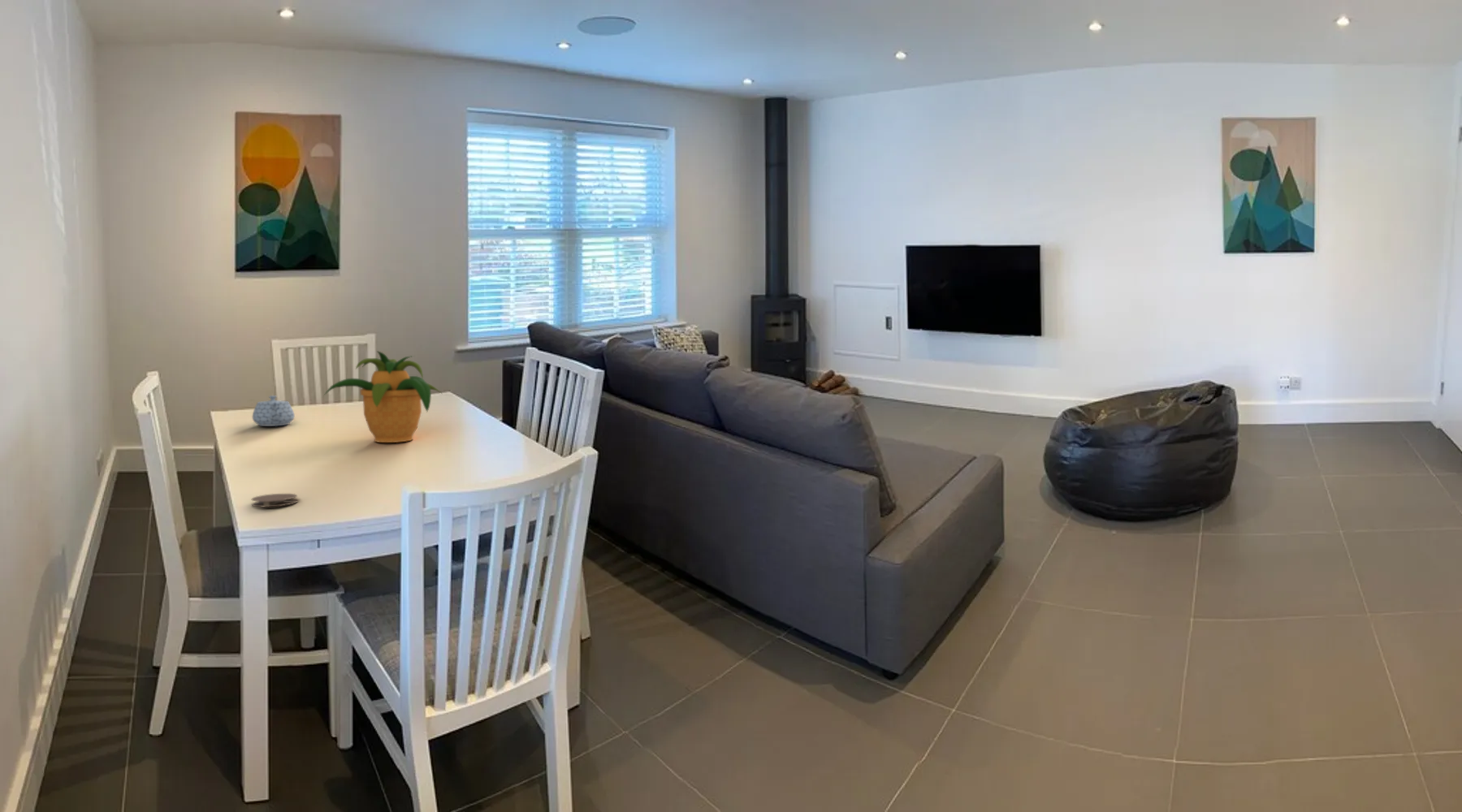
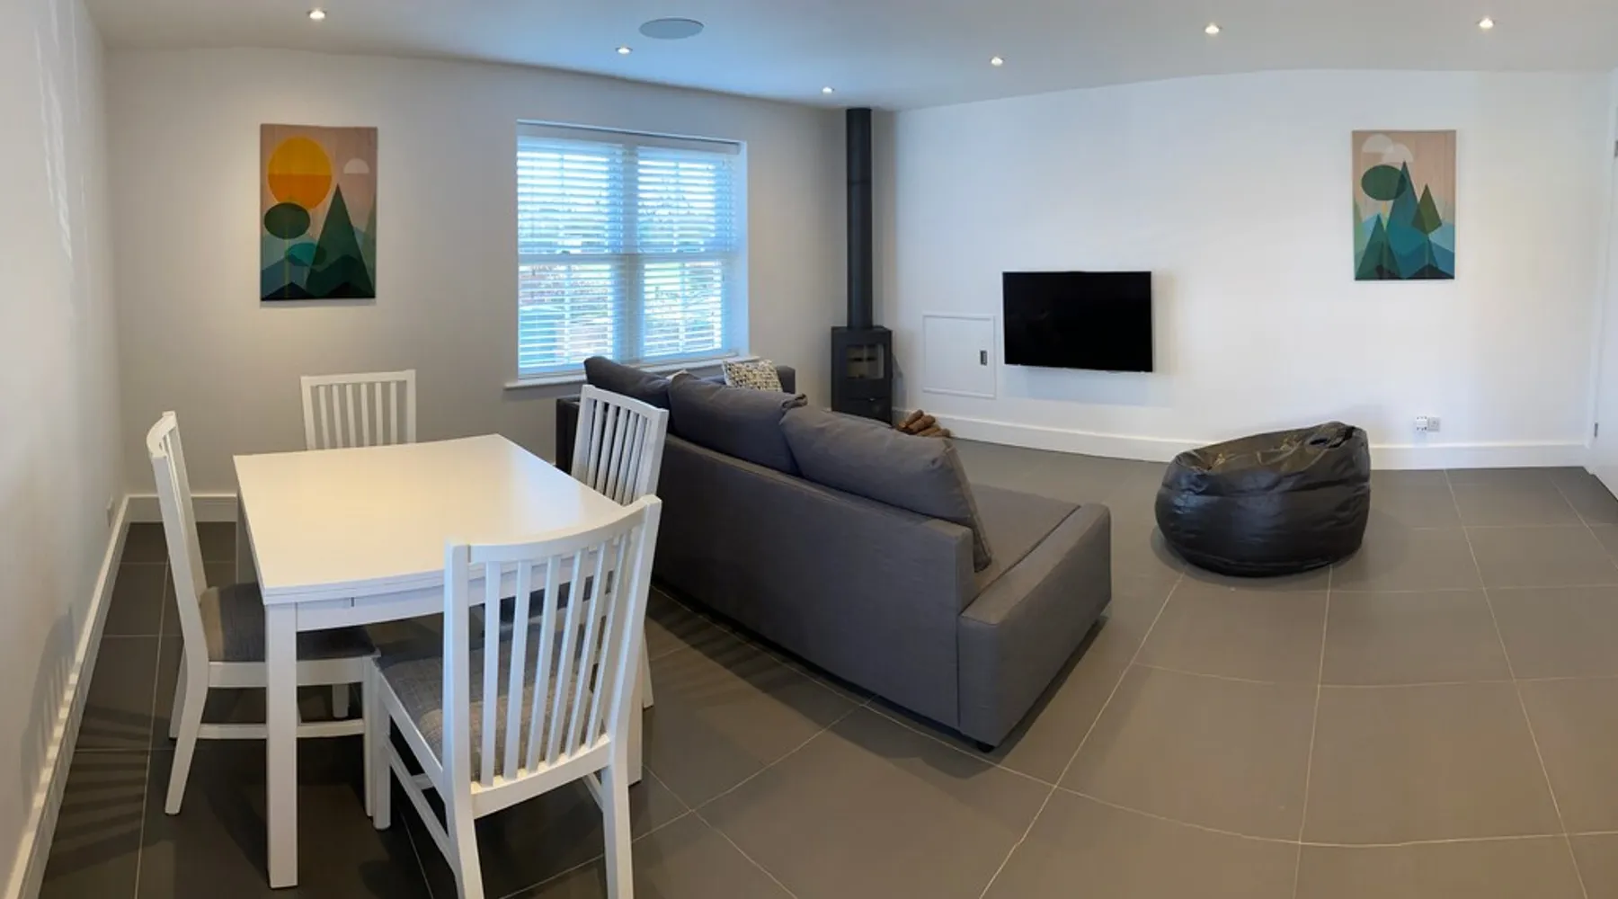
- potted plant (384, 395)
- teapot (273, 410)
- coaster (275, 499)
